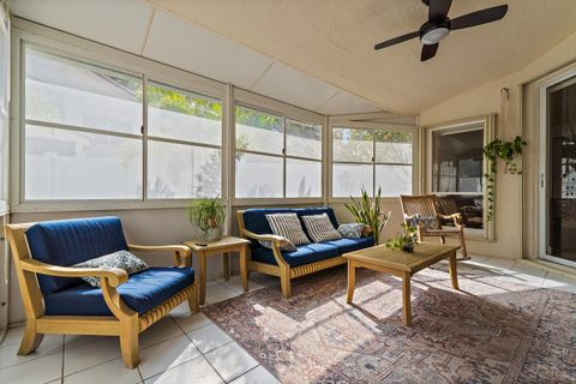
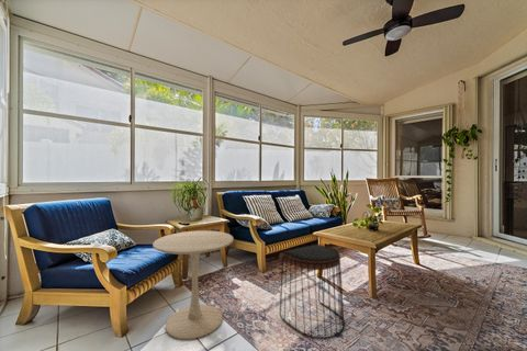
+ stool (315, 286)
+ side table (194, 280)
